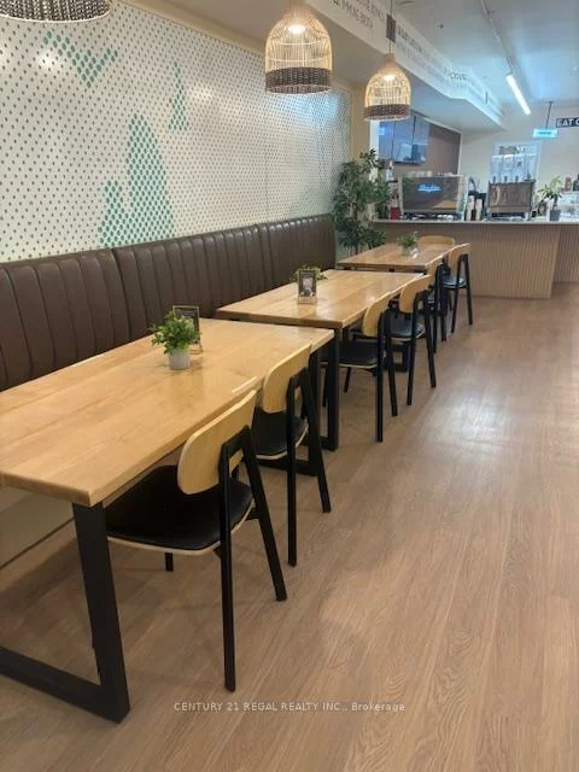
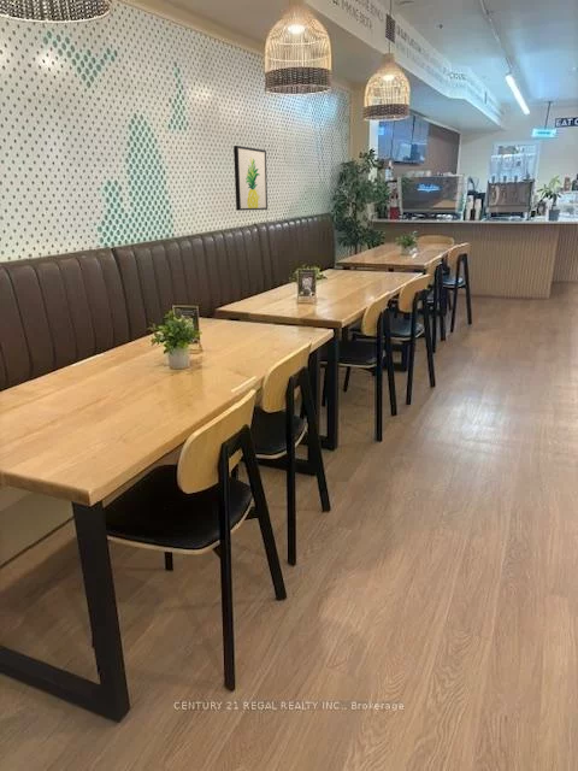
+ wall art (250, 179)
